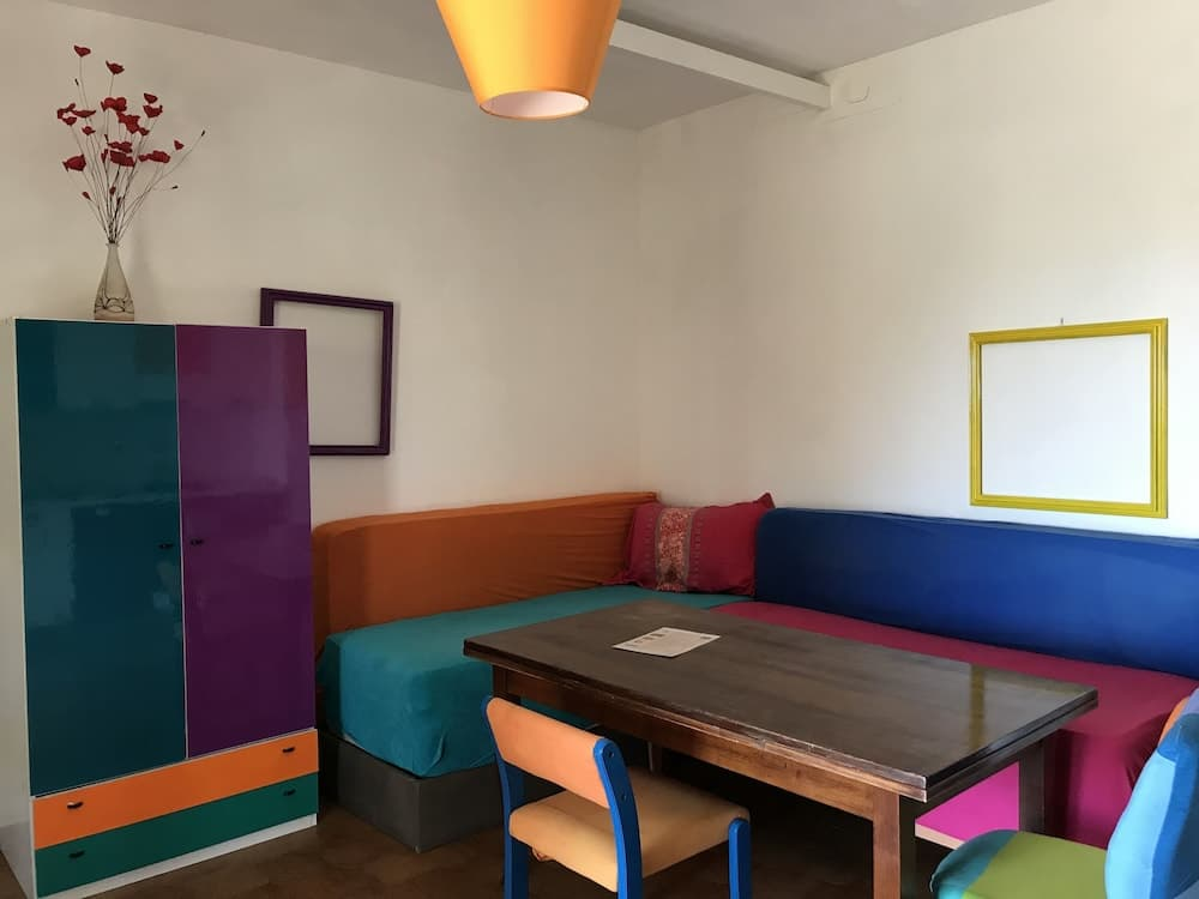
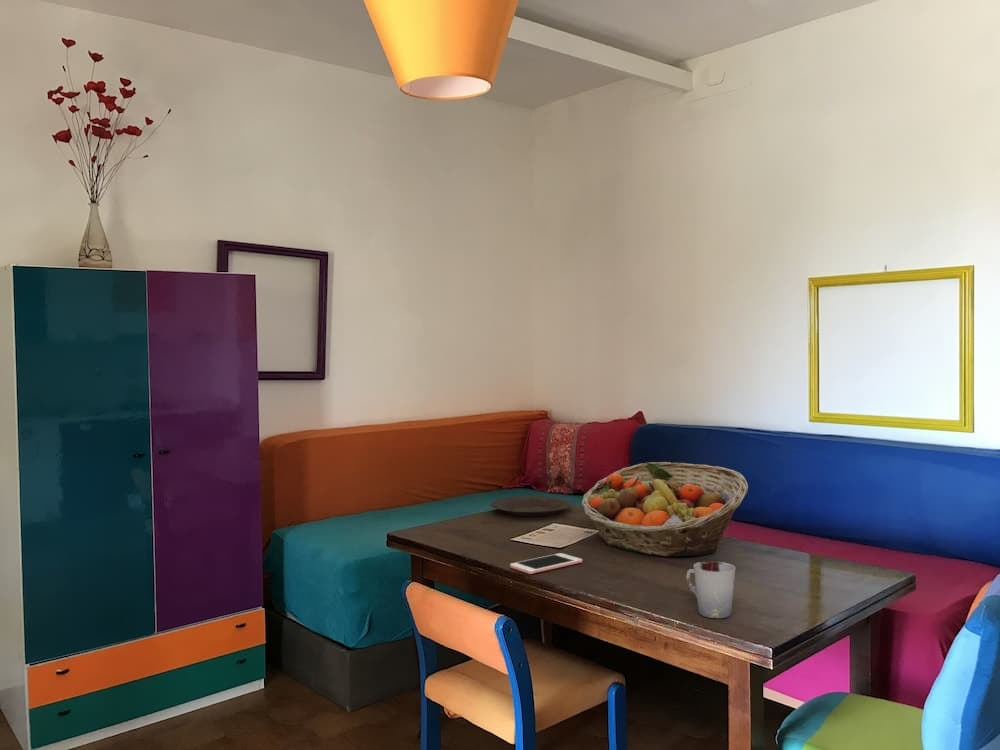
+ plate (531, 507)
+ cell phone (546, 563)
+ cup (708, 588)
+ fruit basket (662, 506)
